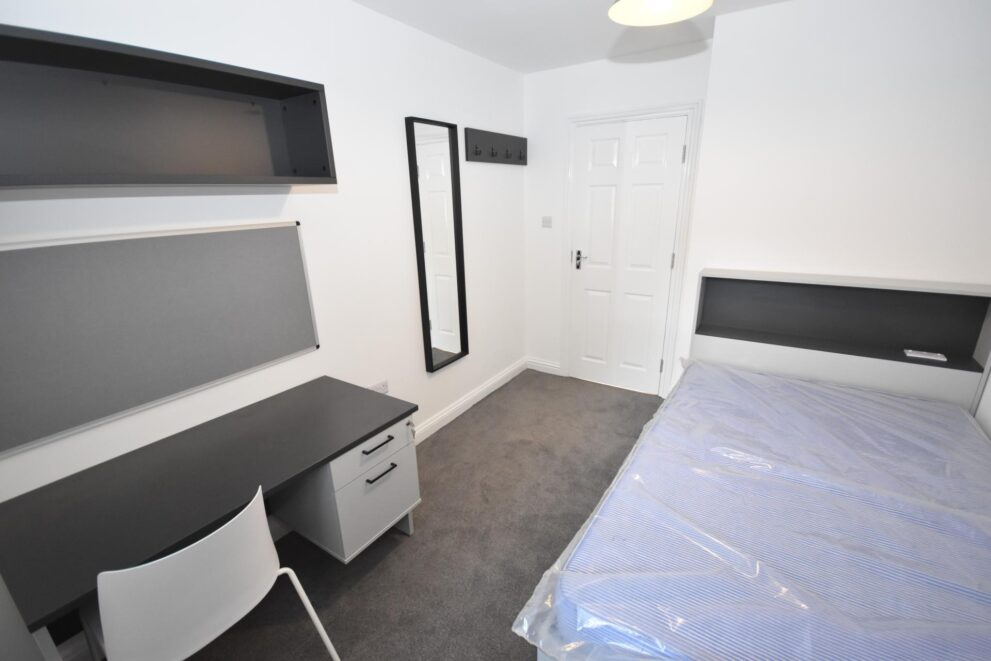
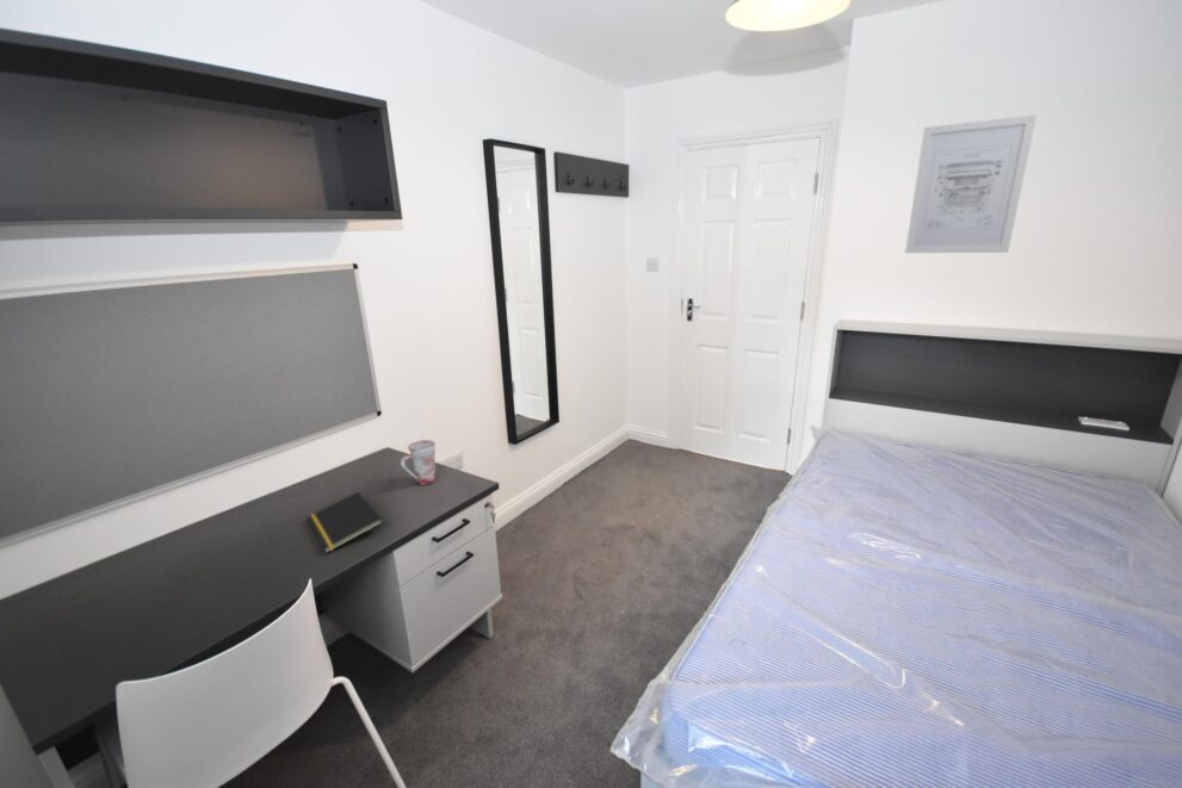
+ notepad (344, 520)
+ mug (419, 465)
+ wall art (965, 188)
